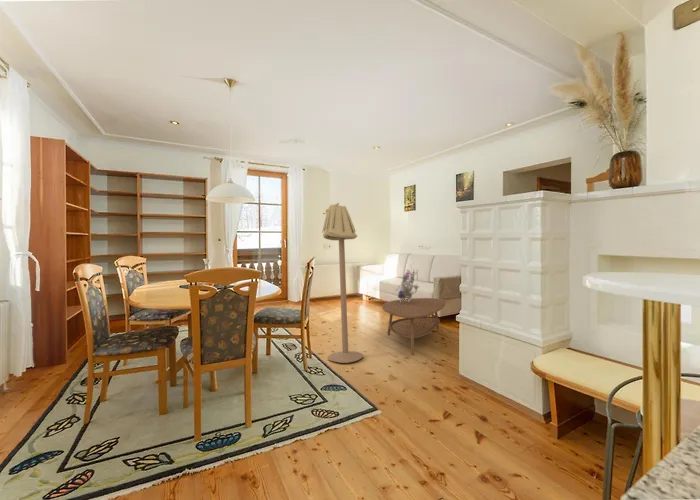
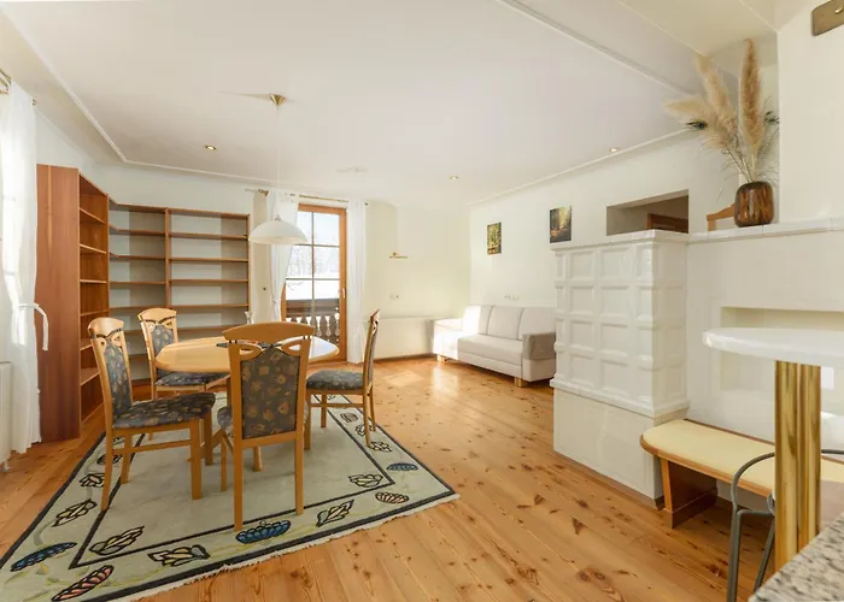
- bouquet (411, 281)
- coffee table (412, 321)
- floor lamp (341, 279)
